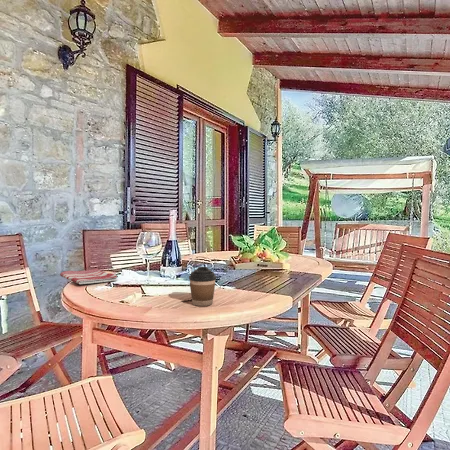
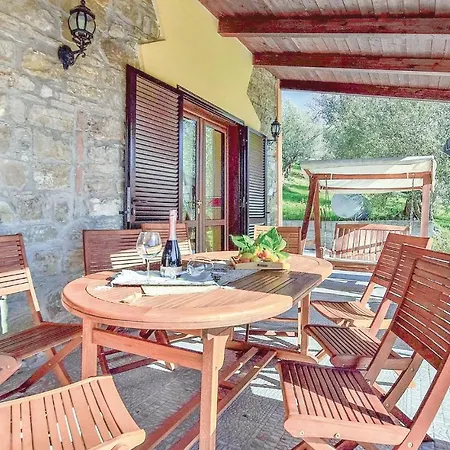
- dish towel (88, 275)
- coffee cup (202, 285)
